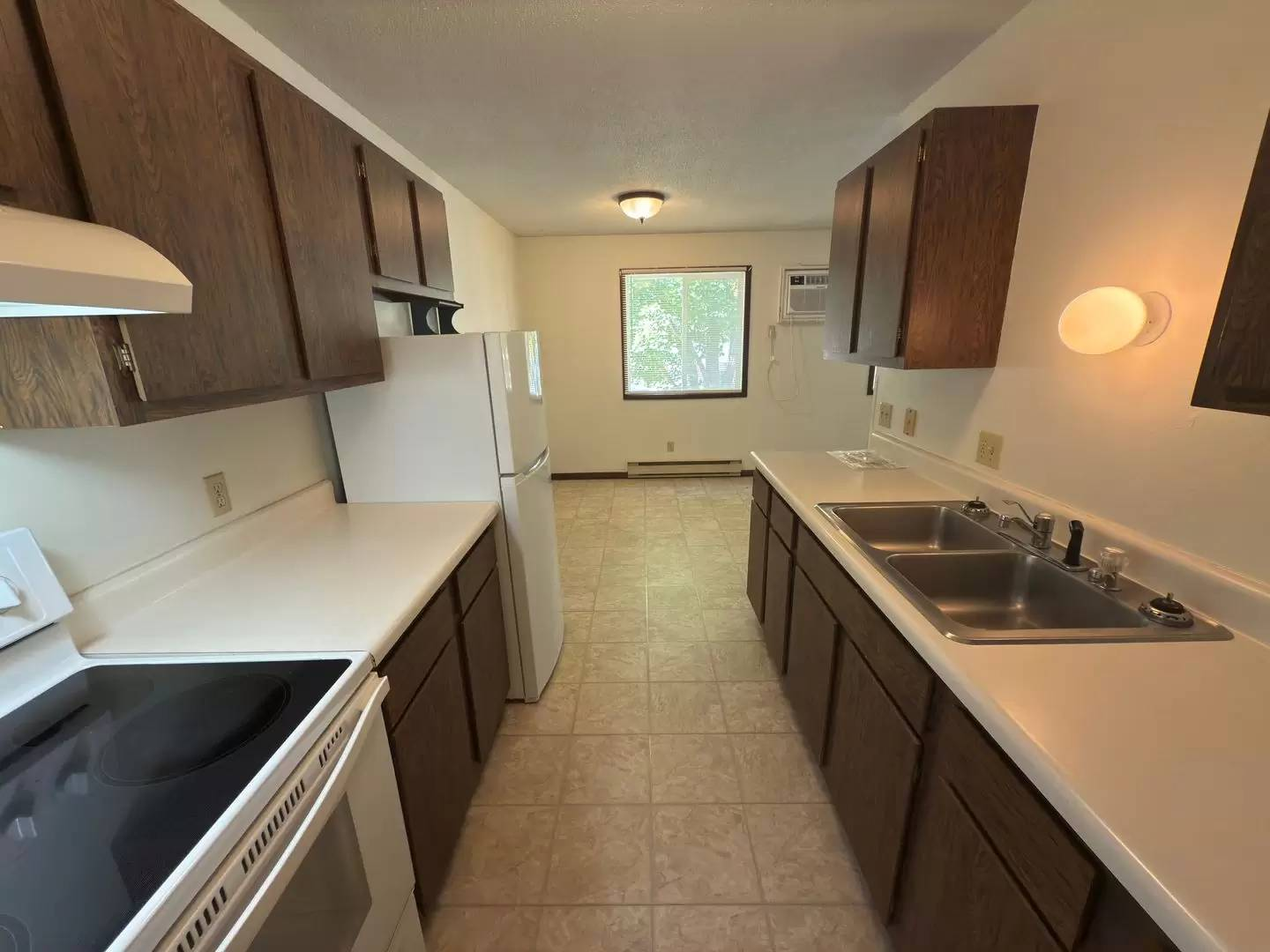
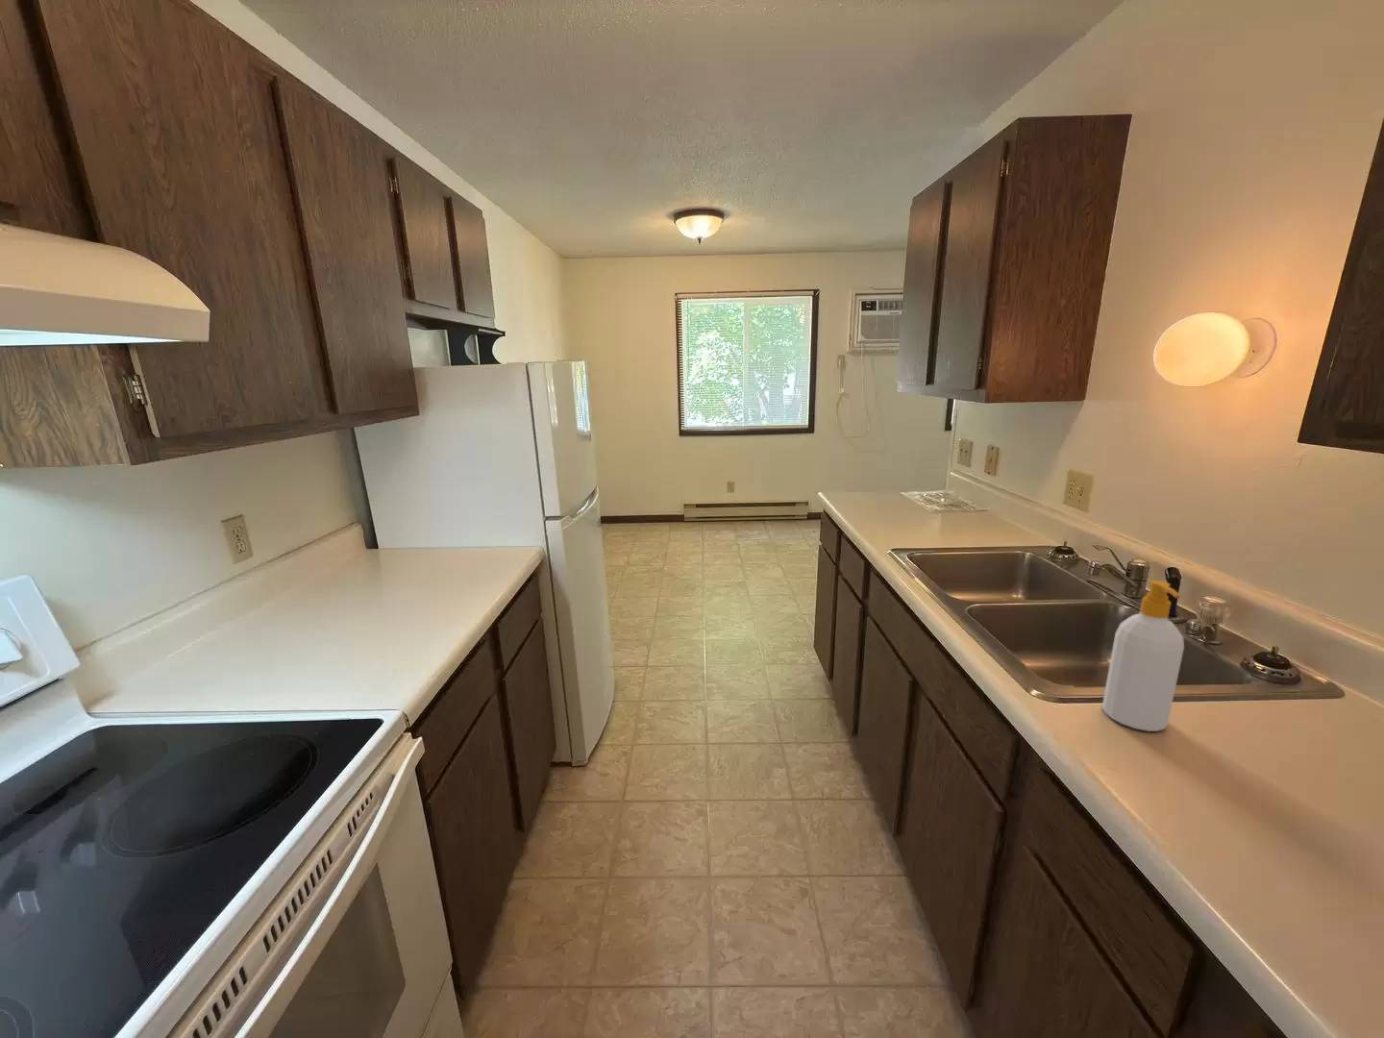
+ soap bottle (1148, 653)
